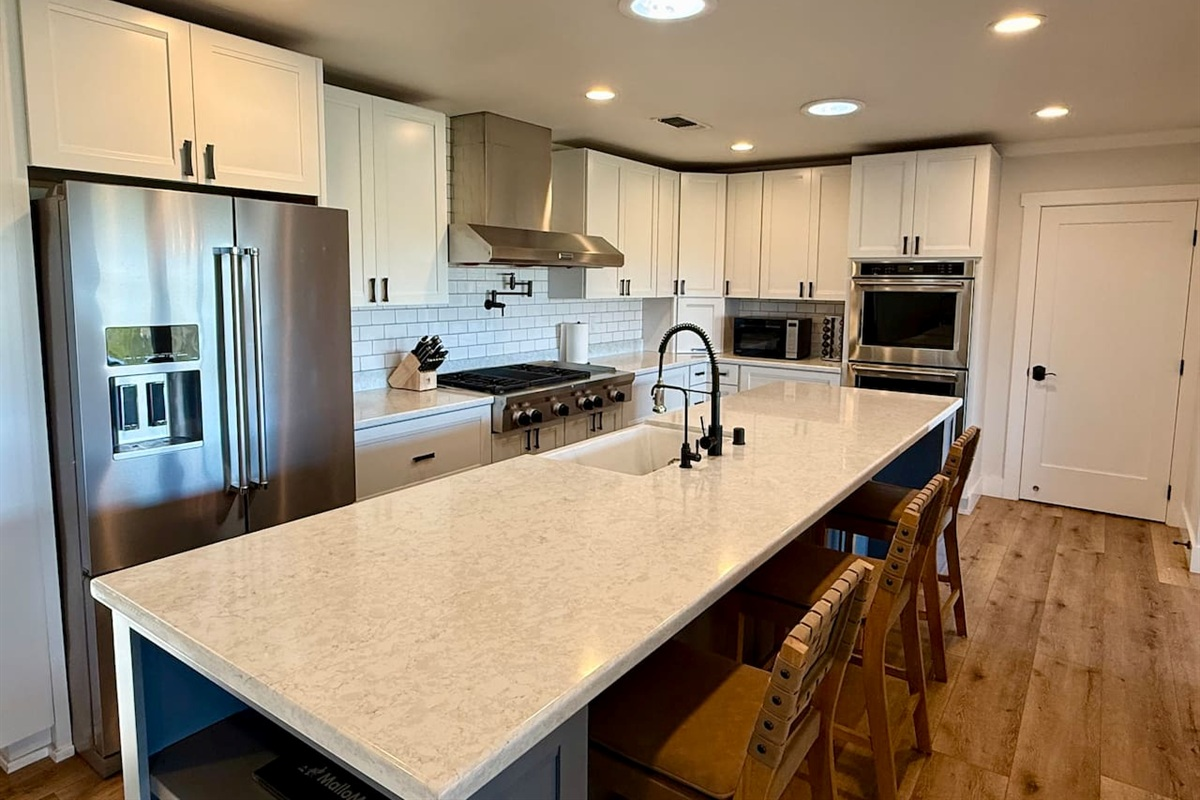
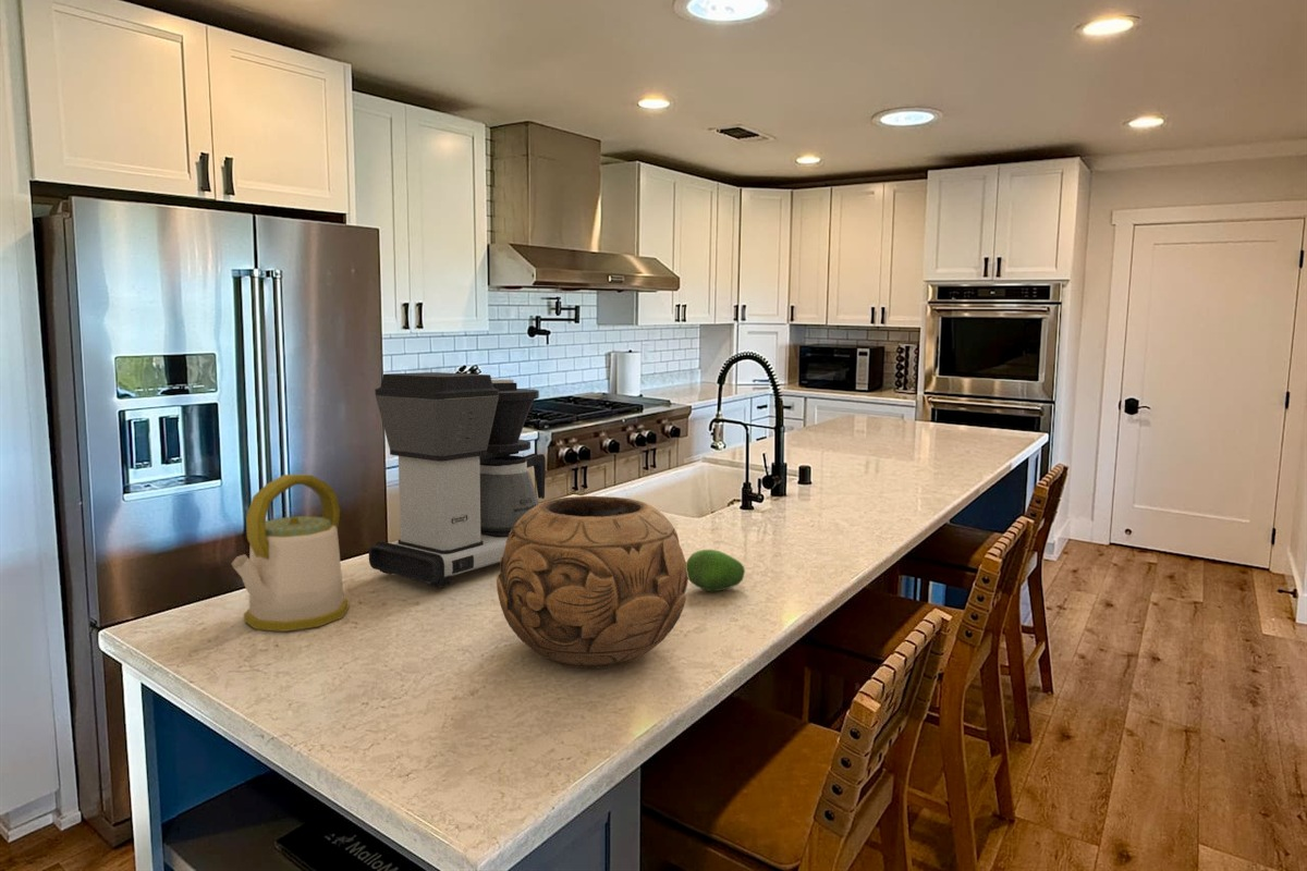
+ fruit (713, 568)
+ kettle (286, 547)
+ decorative bowl (593, 578)
+ coffee maker (477, 468)
